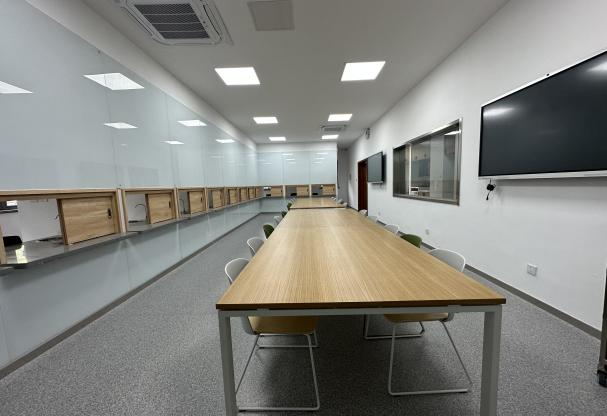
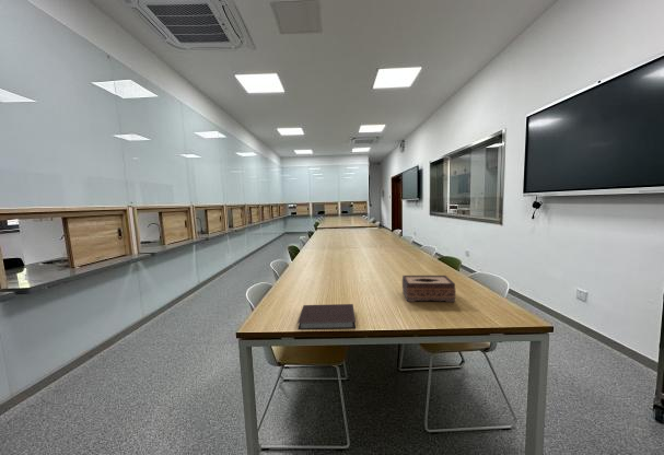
+ notebook (327, 315)
+ tissue box (427, 288)
